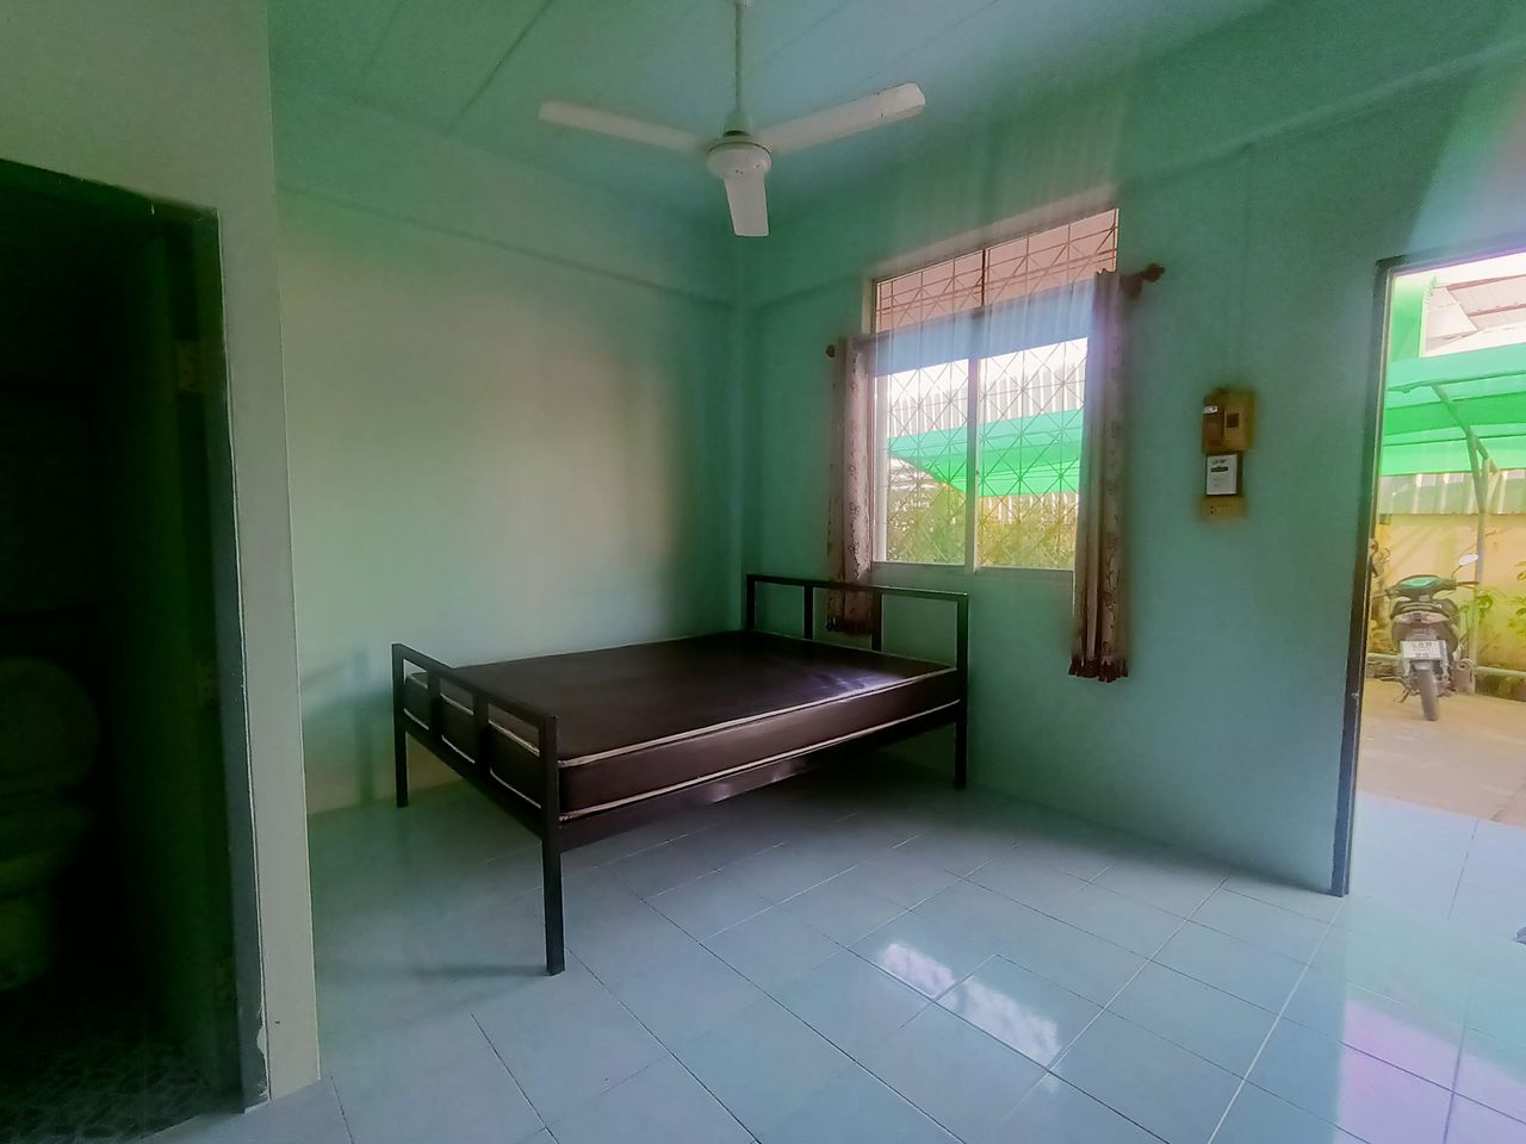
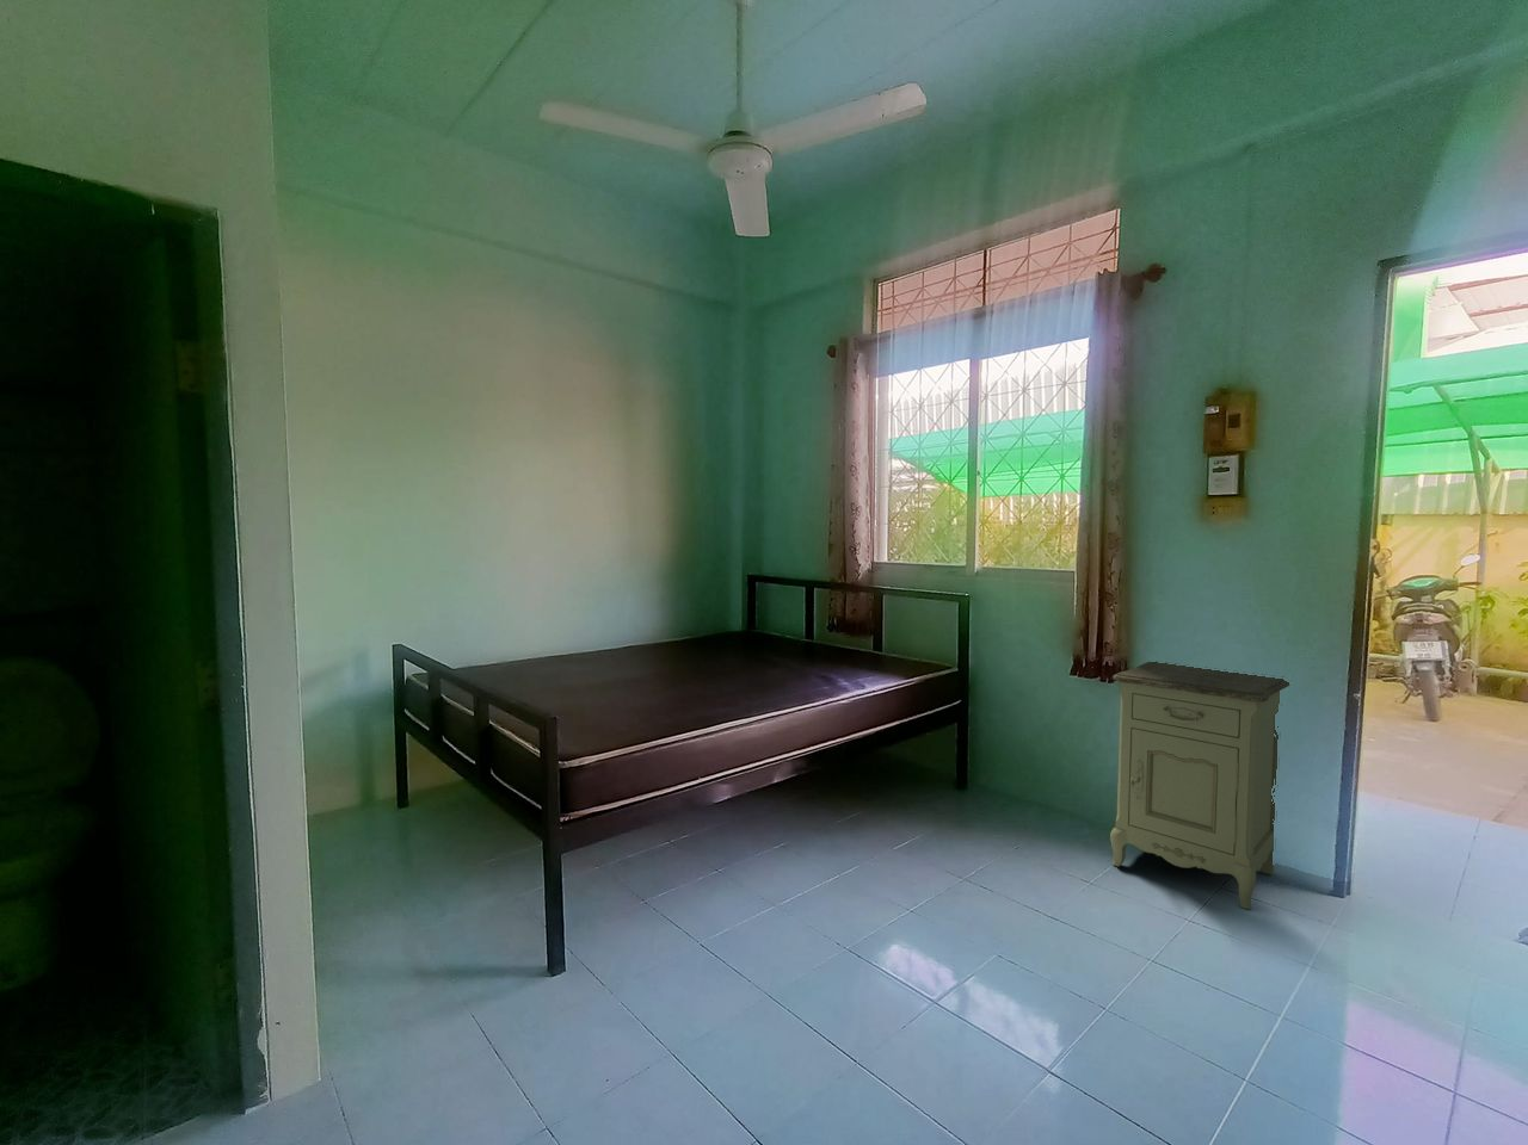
+ nightstand (1192, 776)
